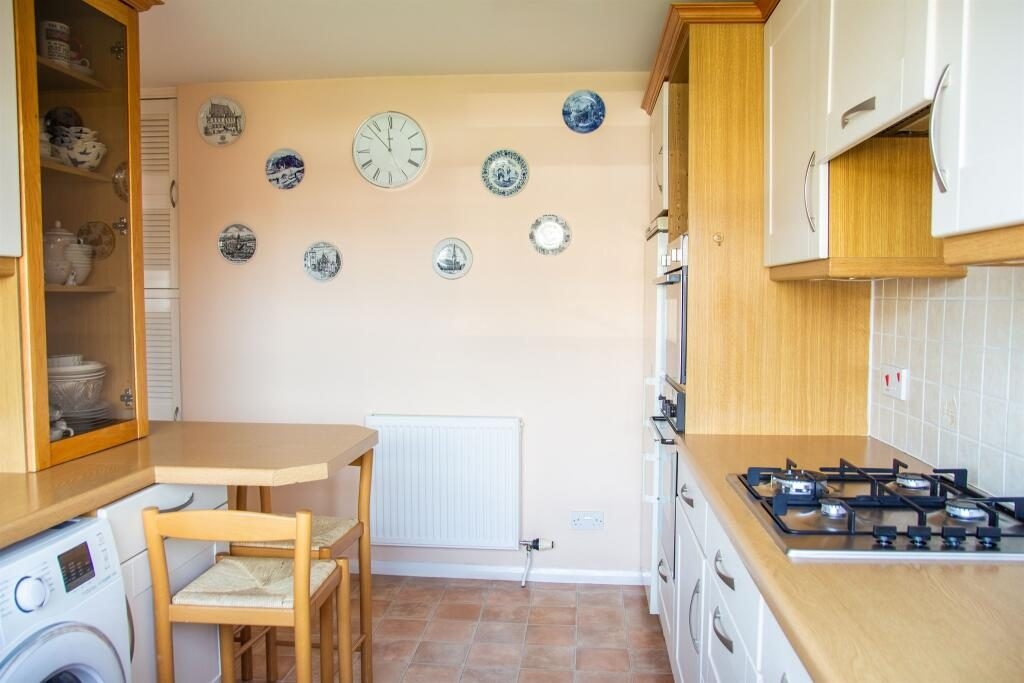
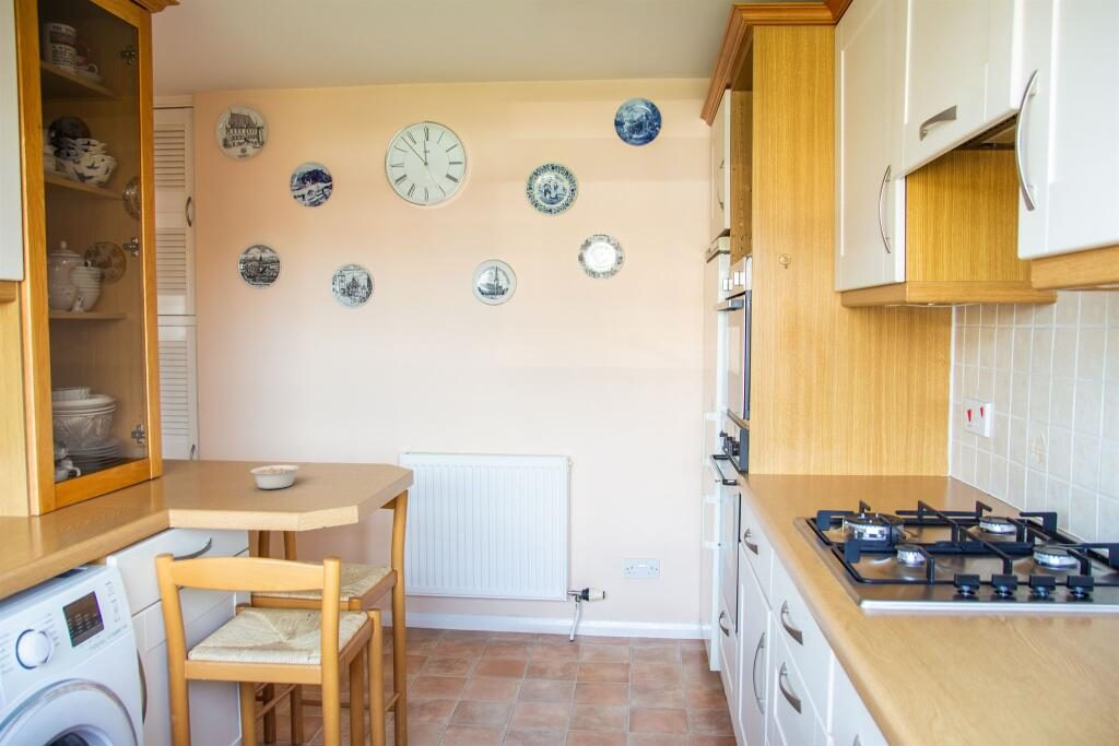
+ legume (276, 475)
